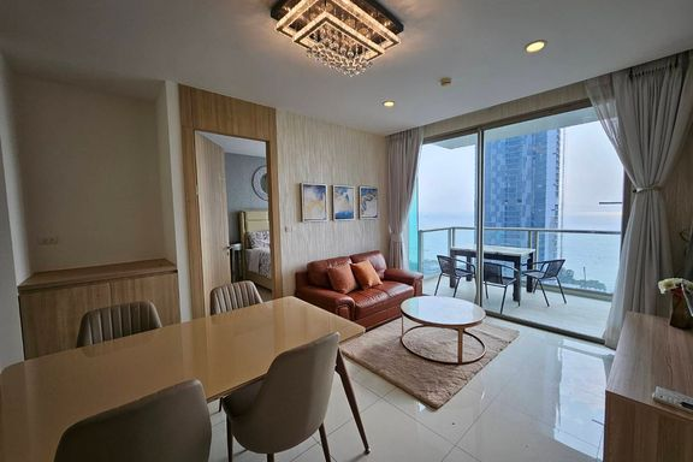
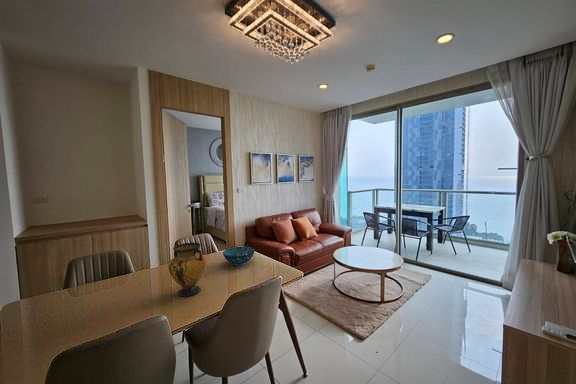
+ decorative bowl (239, 257)
+ vase (188, 268)
